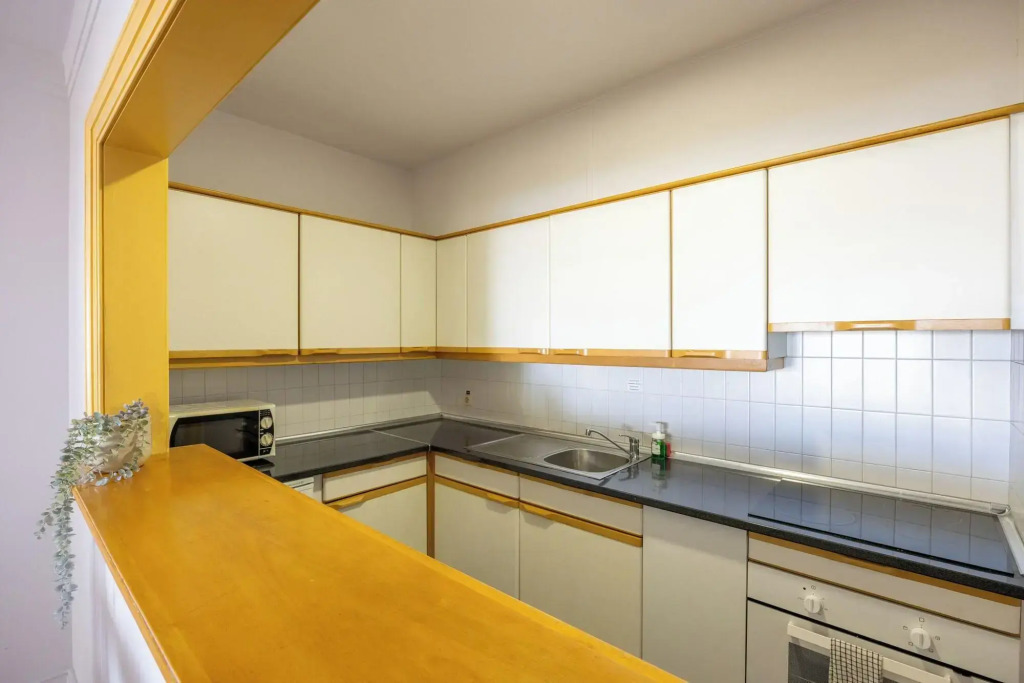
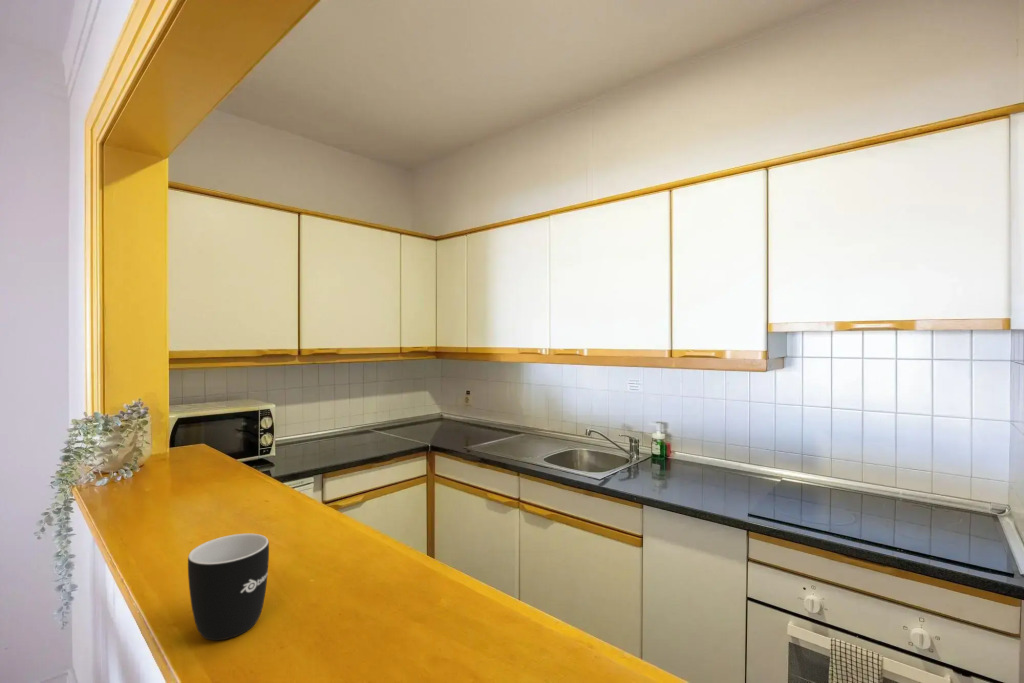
+ mug (237, 580)
